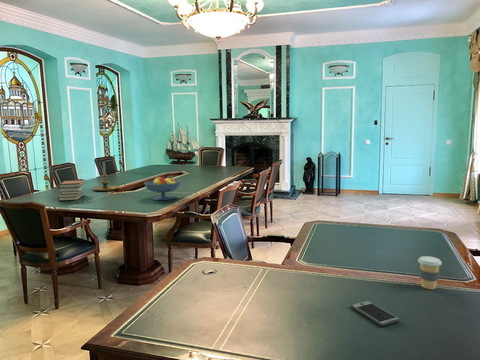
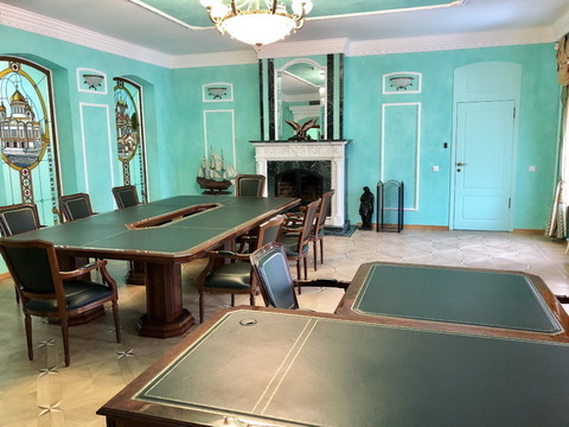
- coffee cup (429, 272)
- smartphone (374, 312)
- fruit bowl (162, 187)
- candle holder (104, 175)
- book stack (71, 189)
